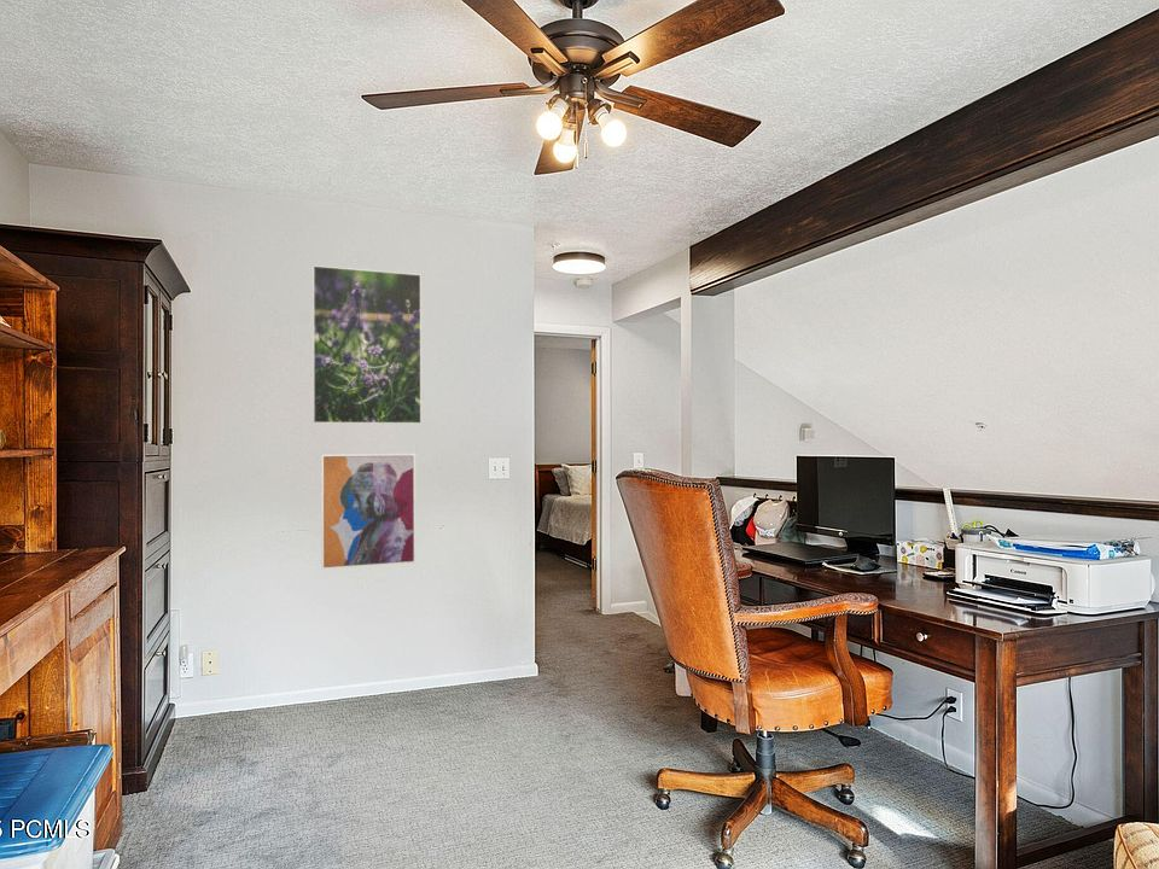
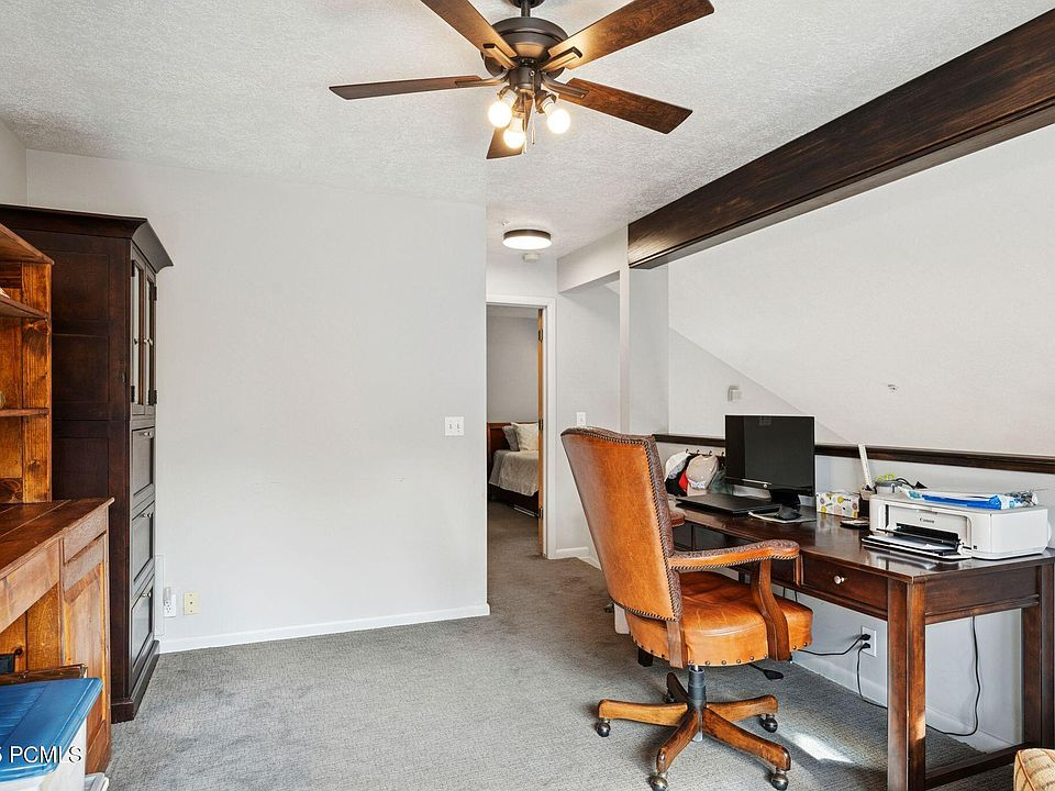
- wall art (368, 509)
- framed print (368, 346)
